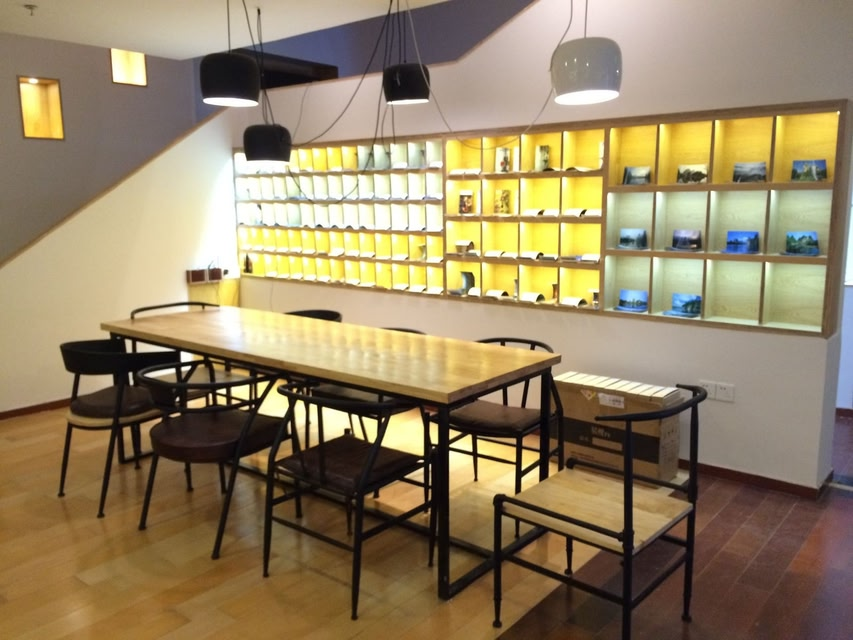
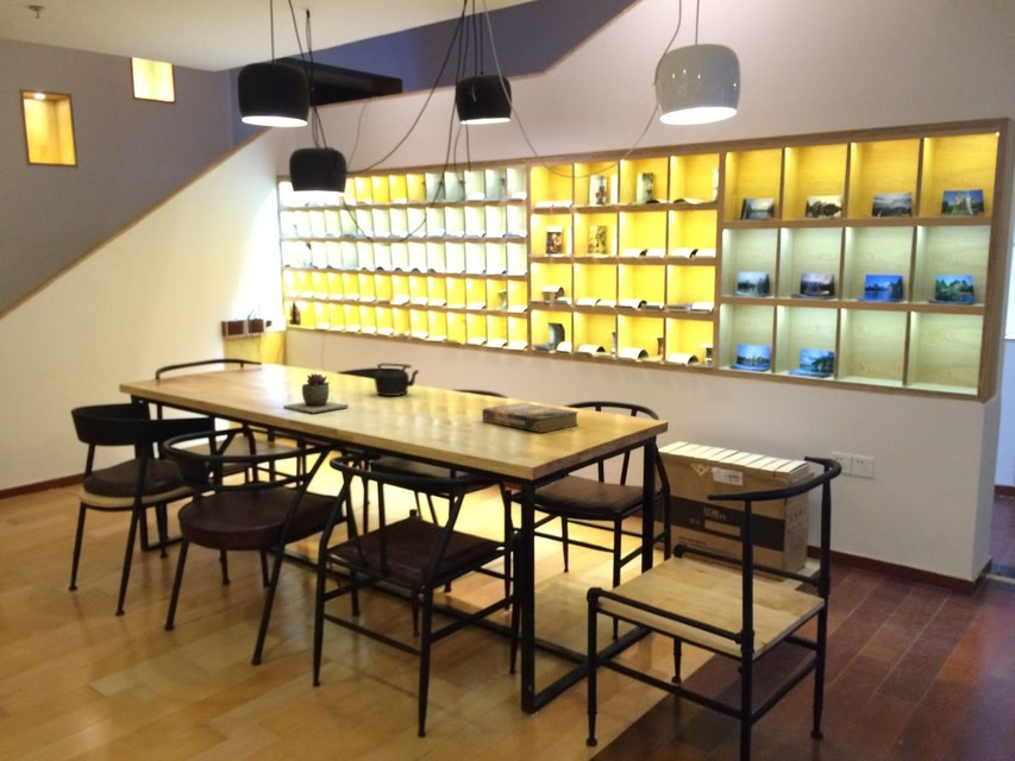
+ book (530, 416)
+ succulent plant (314, 390)
+ teapot (395, 379)
